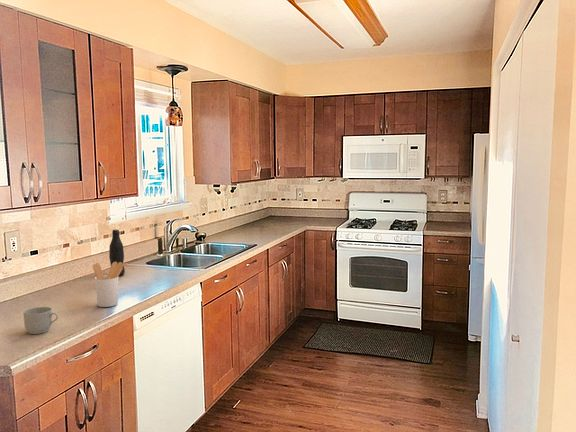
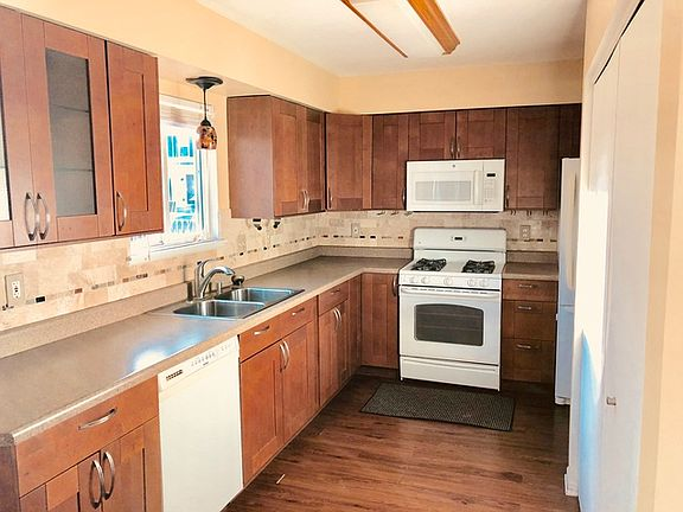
- utensil holder (110, 282)
- bottle (116, 252)
- mug (41, 320)
